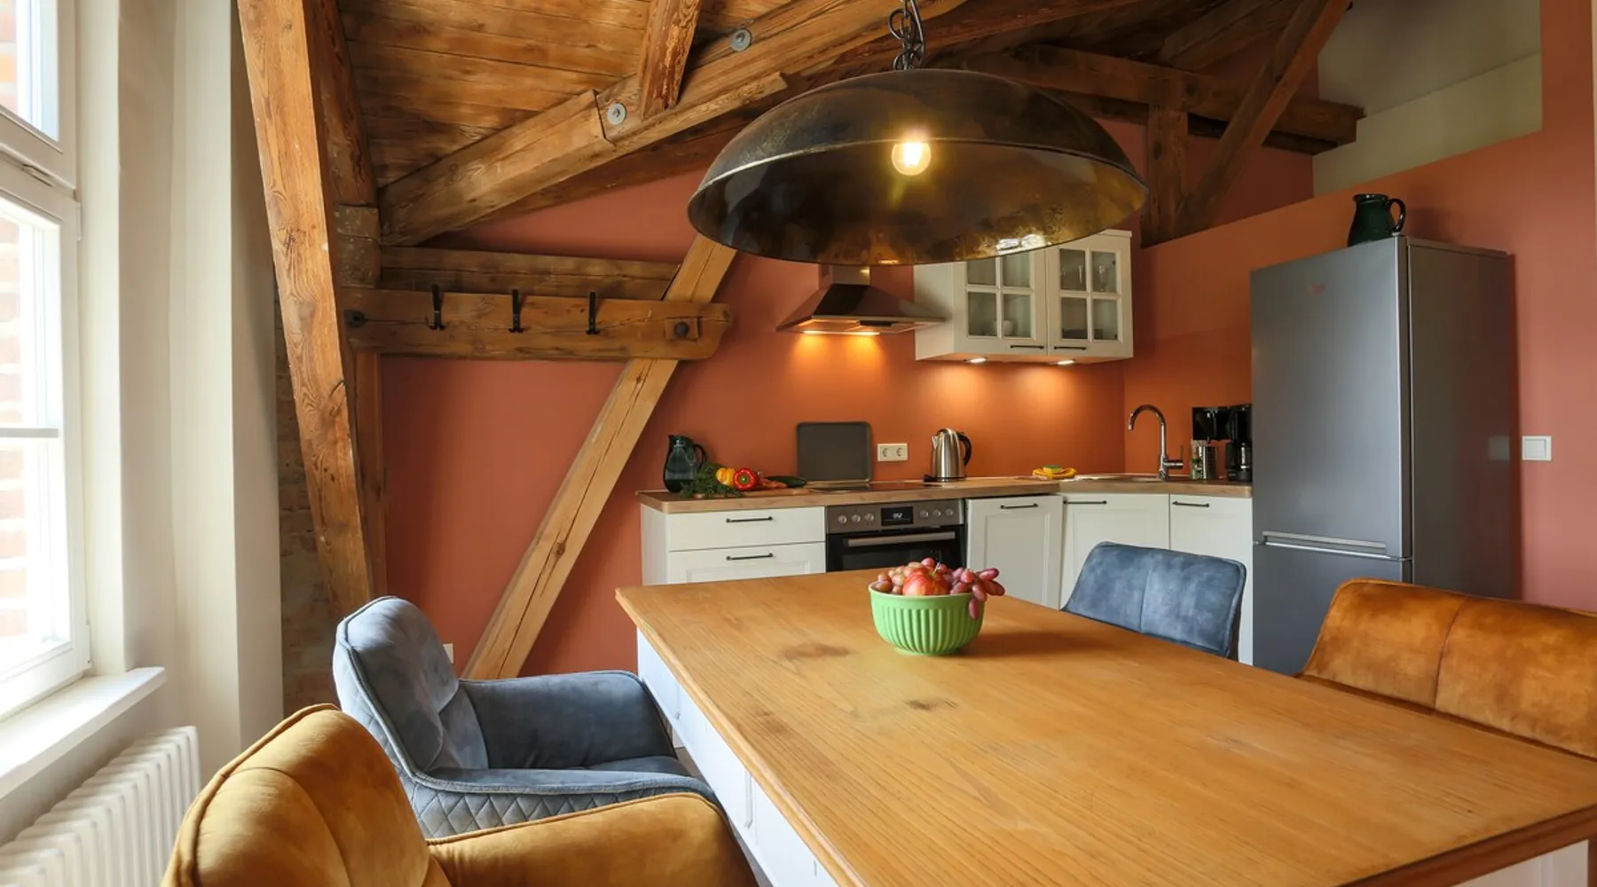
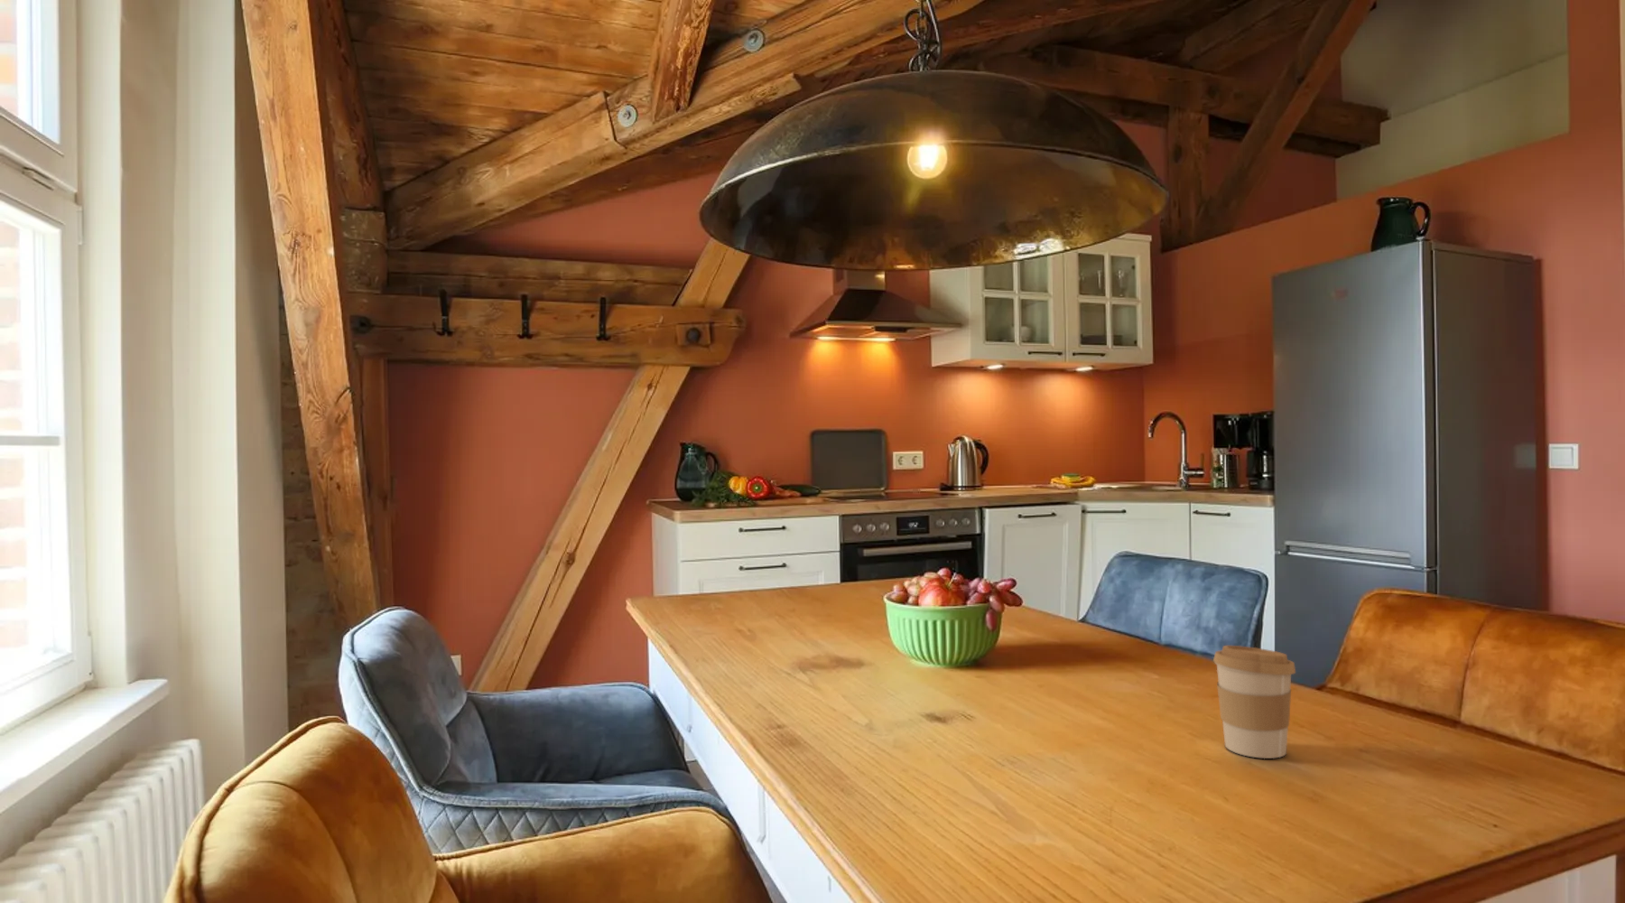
+ coffee cup (1254, 697)
